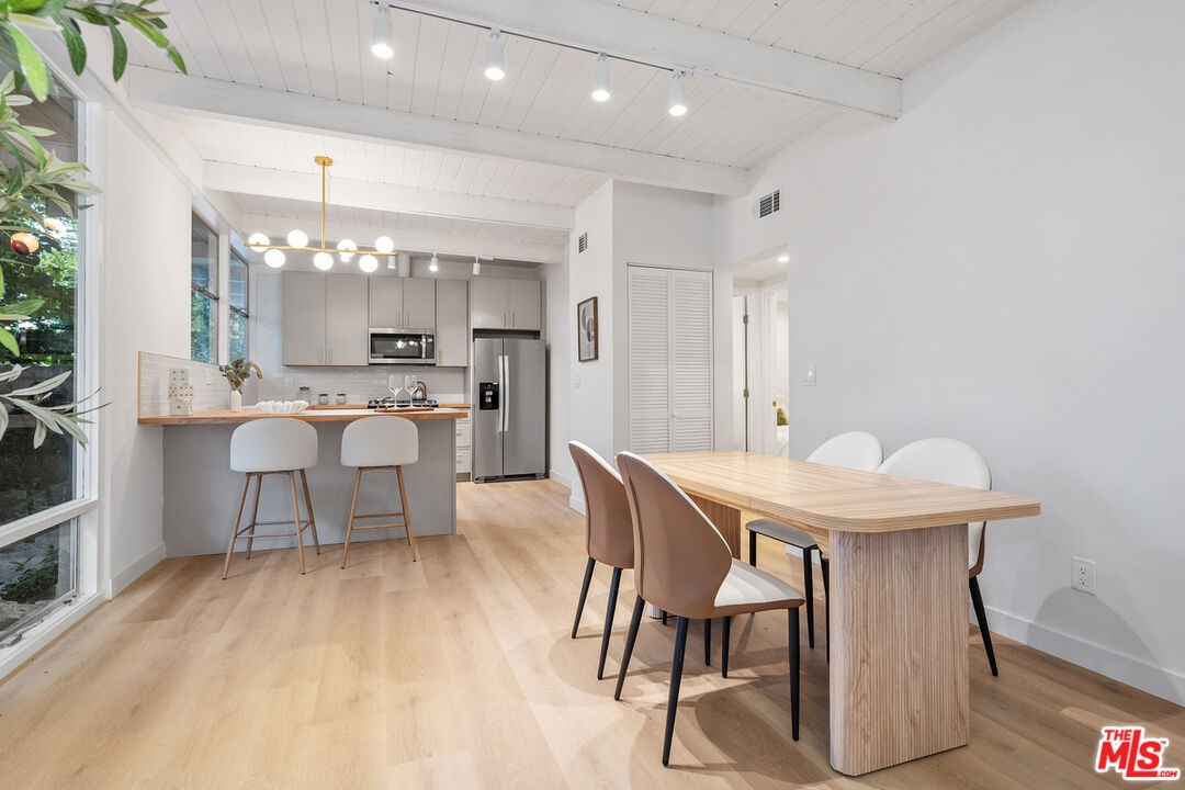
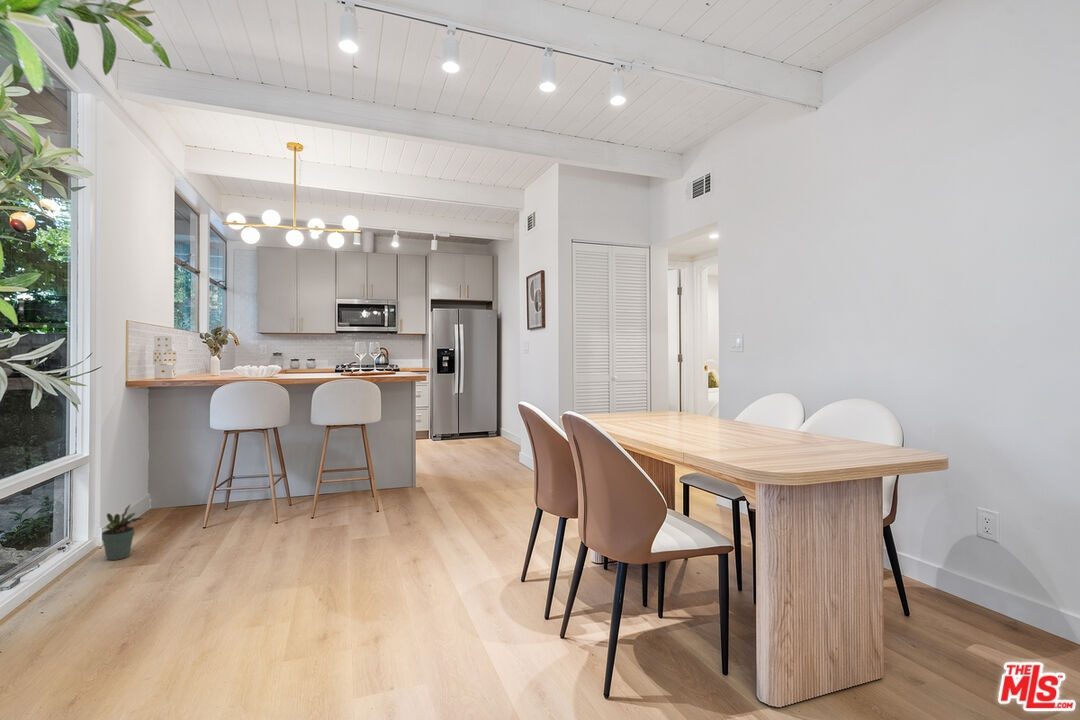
+ potted plant (123, 531)
